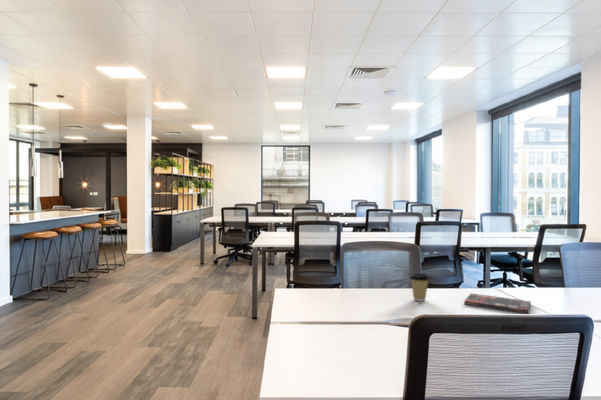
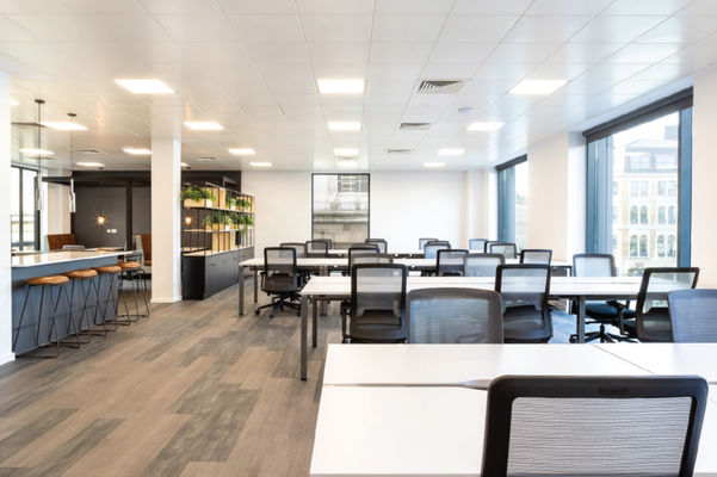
- coffee cup (419, 286)
- book (497, 302)
